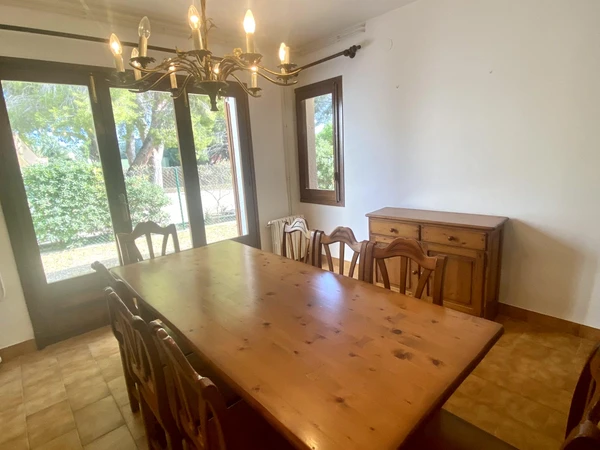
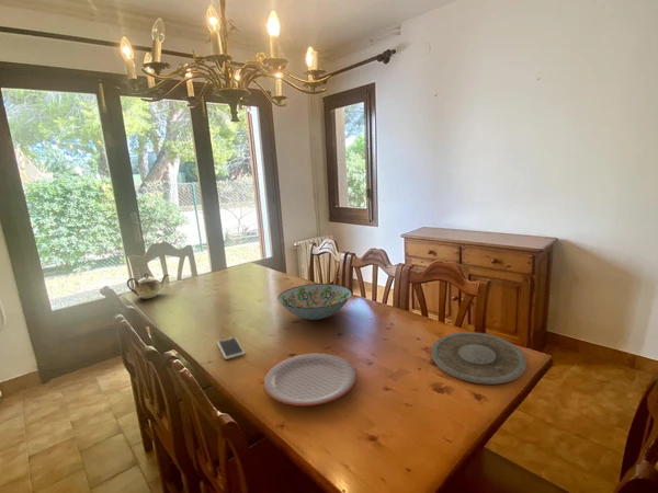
+ plate (310, 378)
+ teapot (149, 284)
+ smartphone (230, 347)
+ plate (476, 354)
+ decorative bowl (315, 305)
